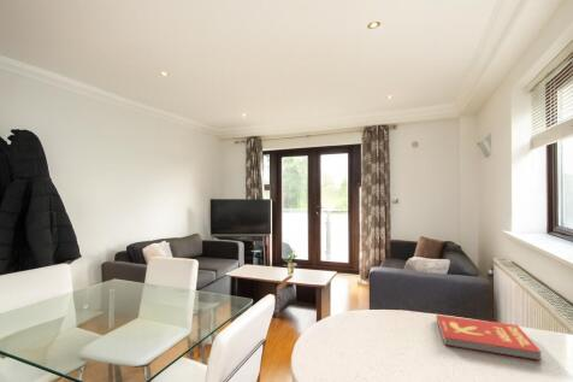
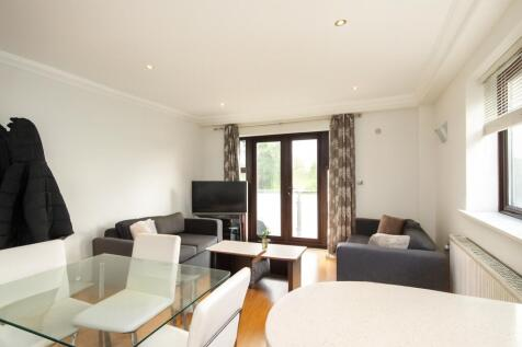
- book (482, 334)
